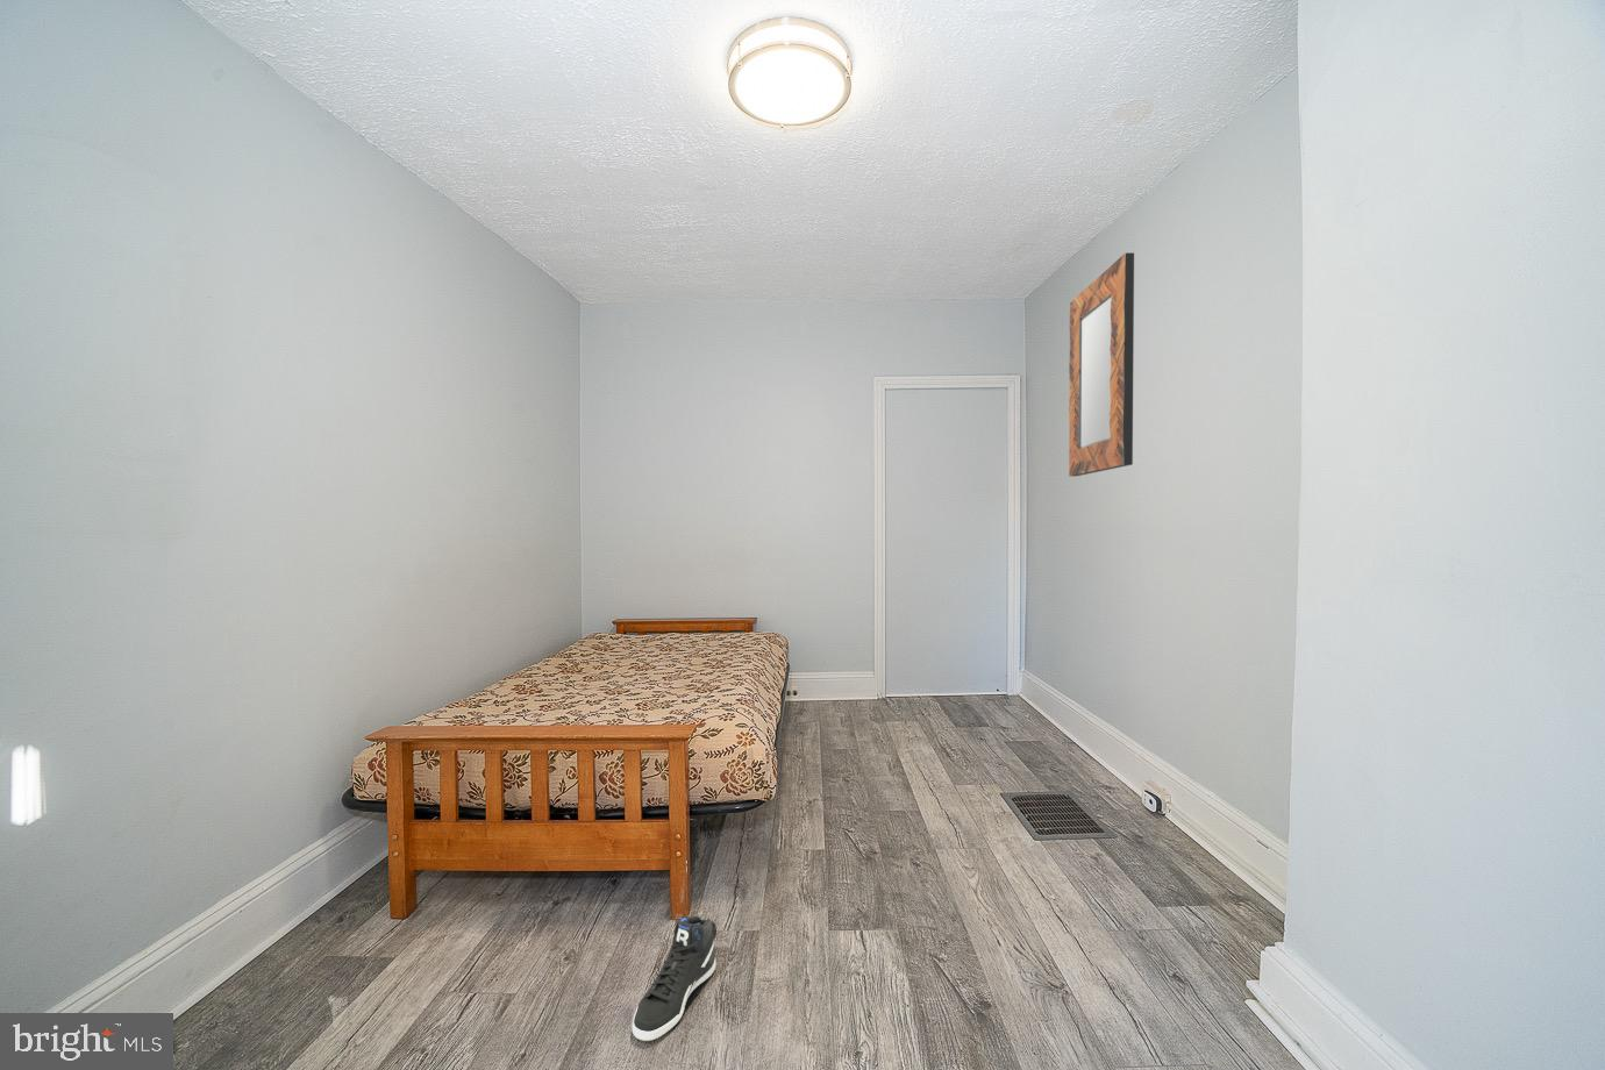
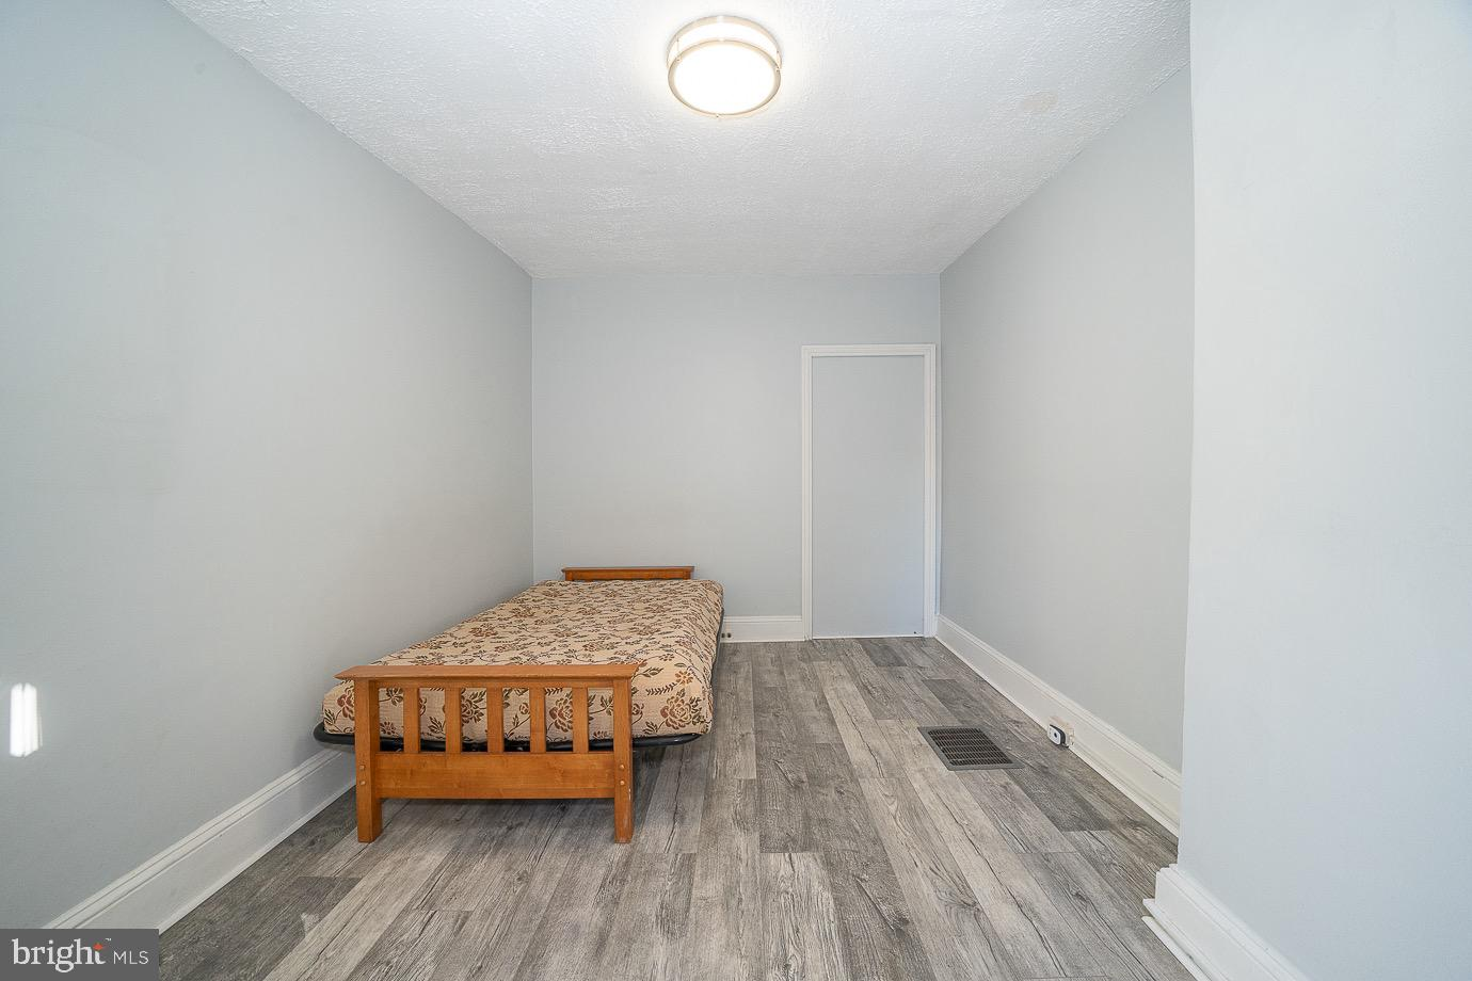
- home mirror (1096, 376)
- sneaker (674, 964)
